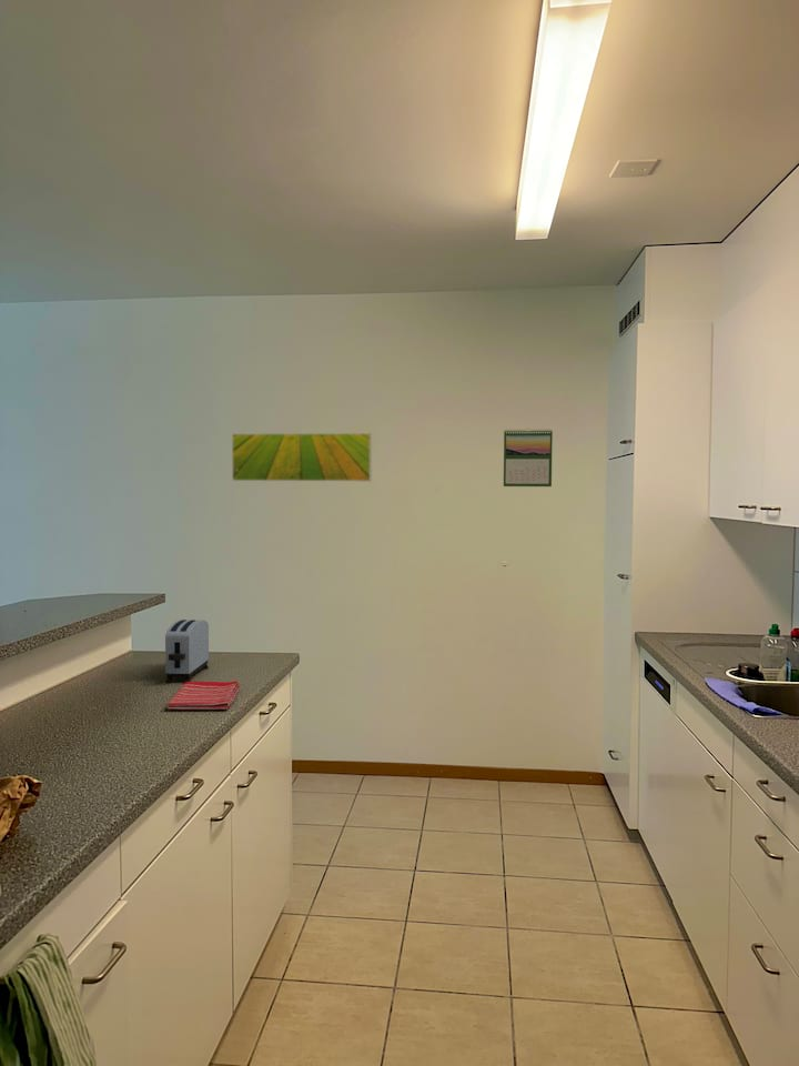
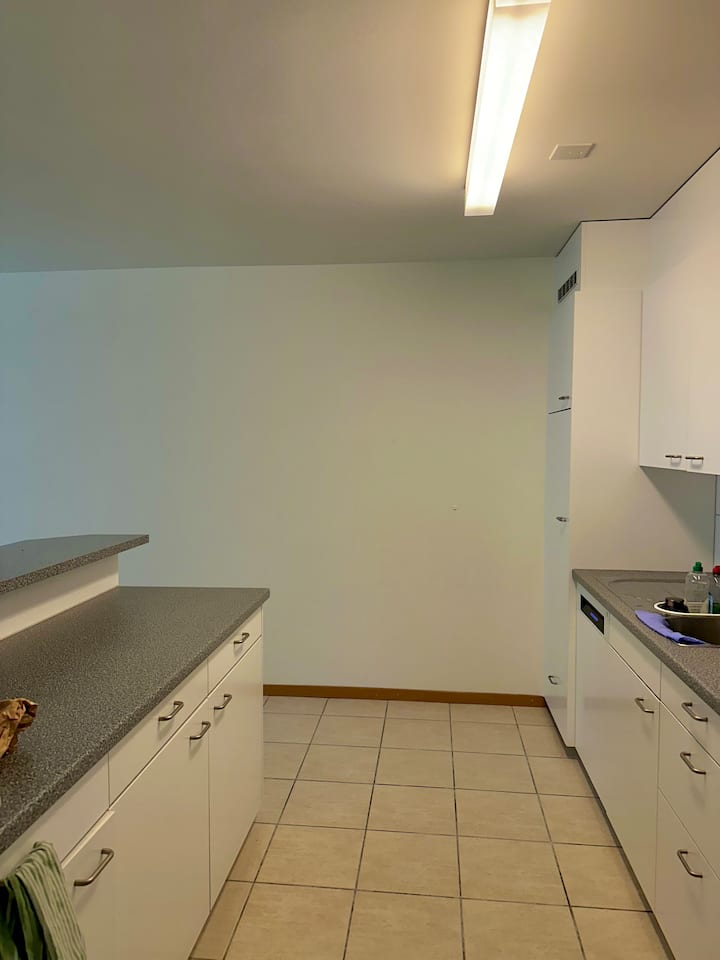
- calendar (527, 456)
- toaster (188, 647)
- dish towel (204, 694)
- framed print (301, 456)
